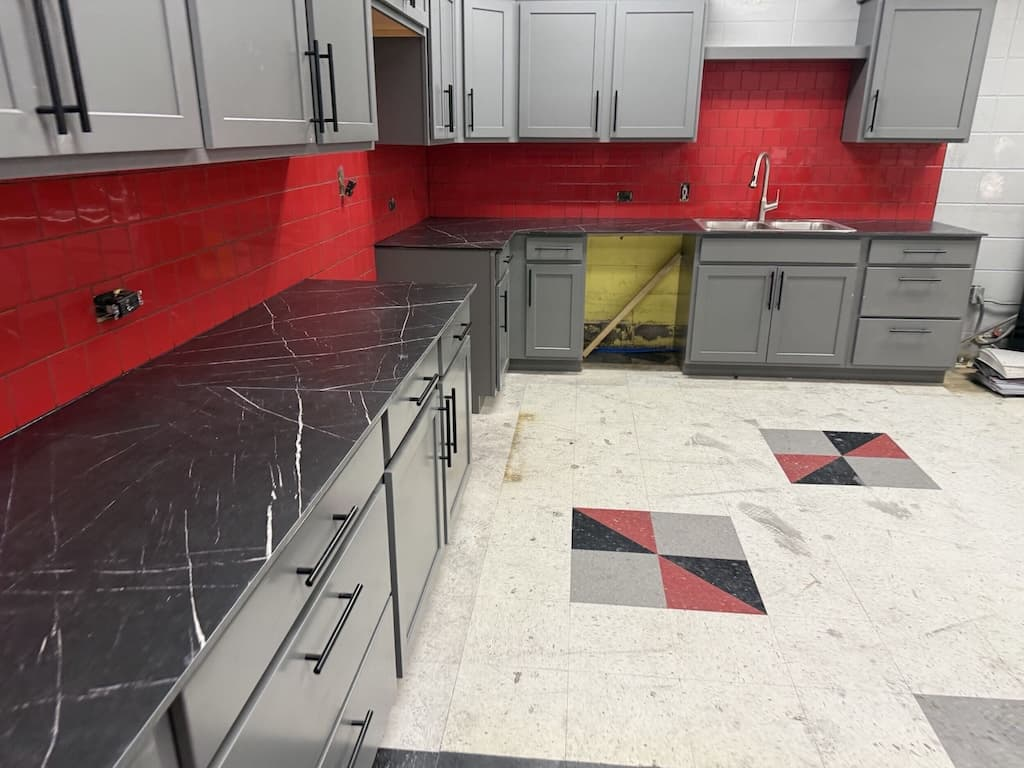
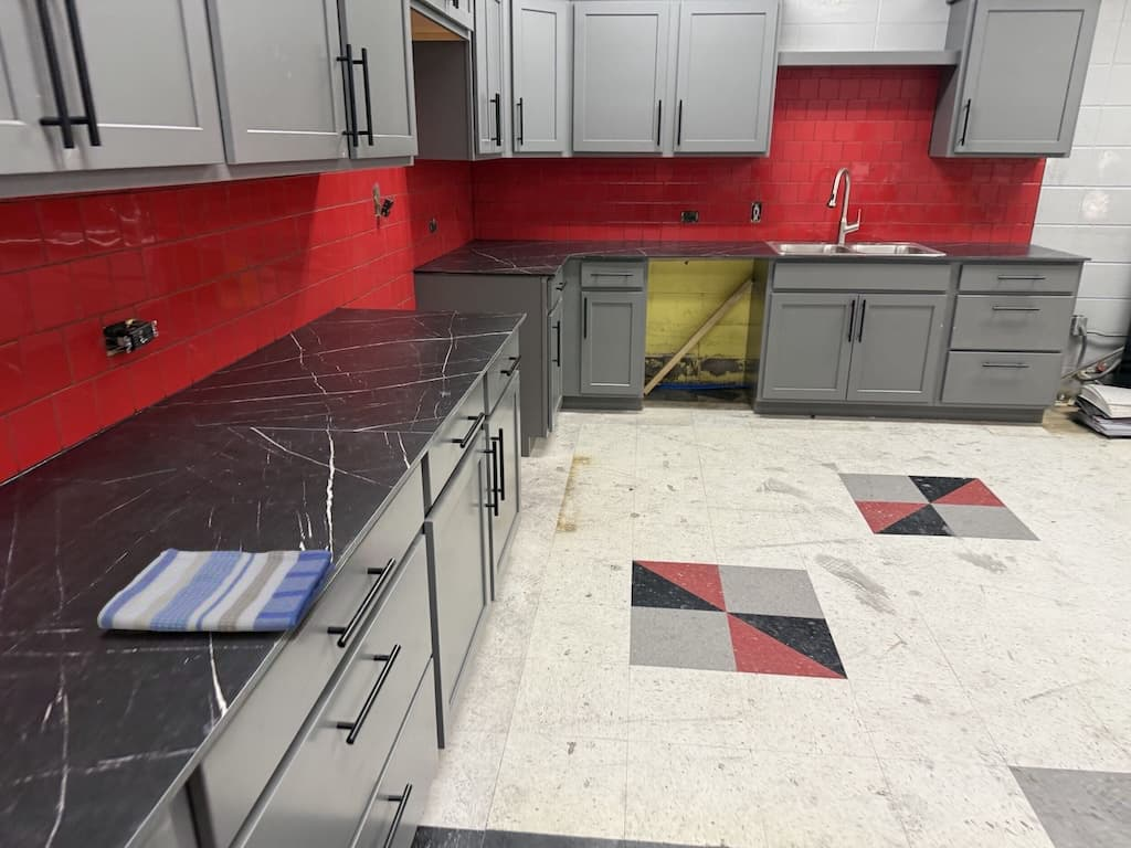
+ dish towel (224, 586)
